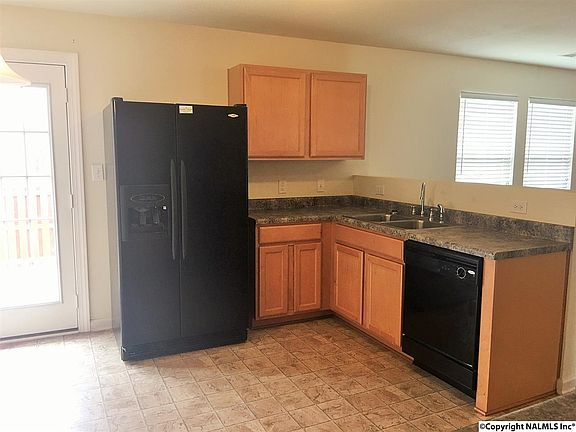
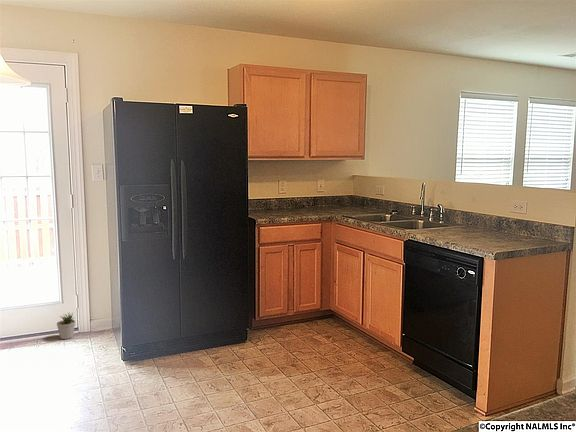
+ potted plant (66, 324)
